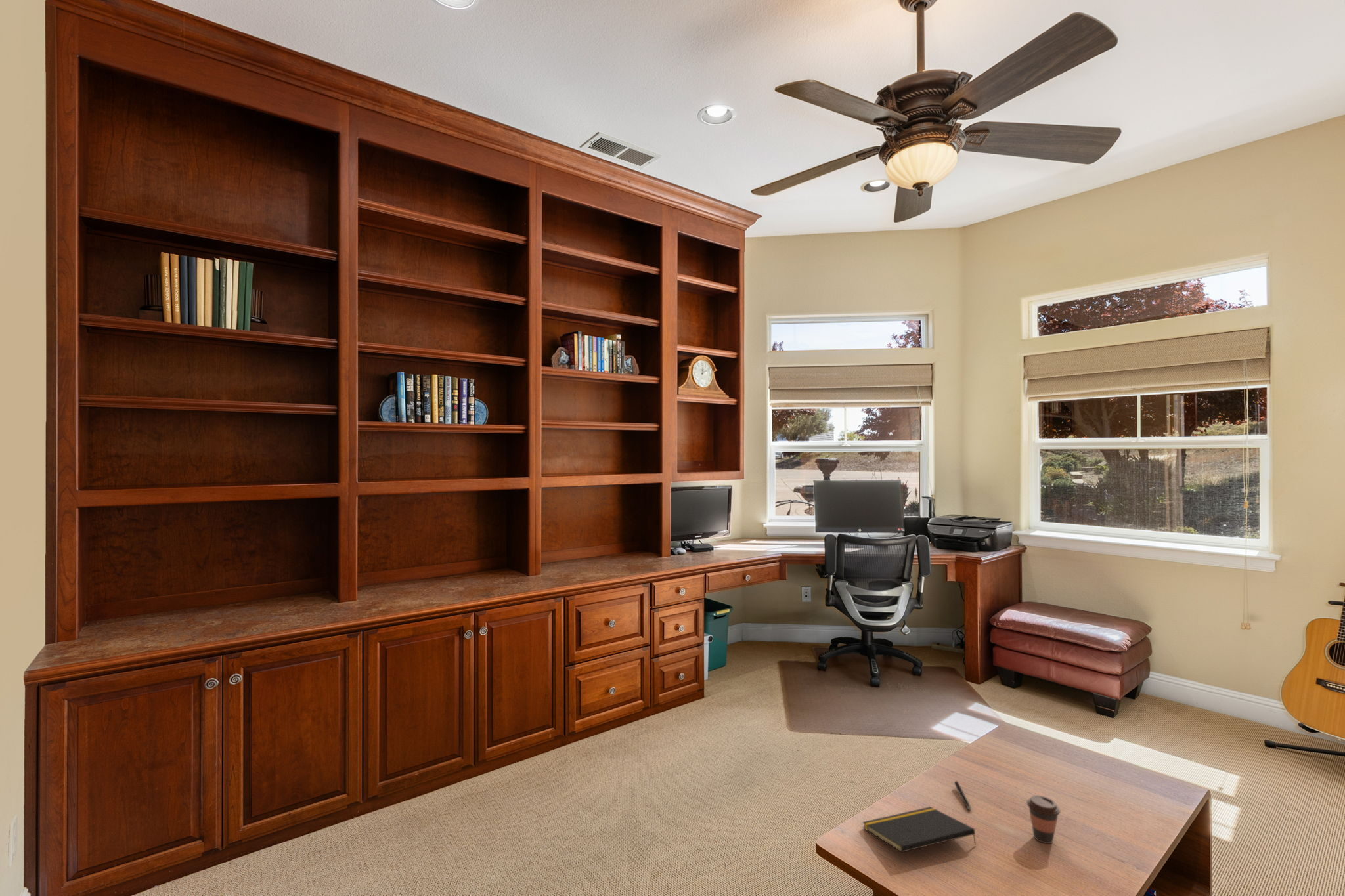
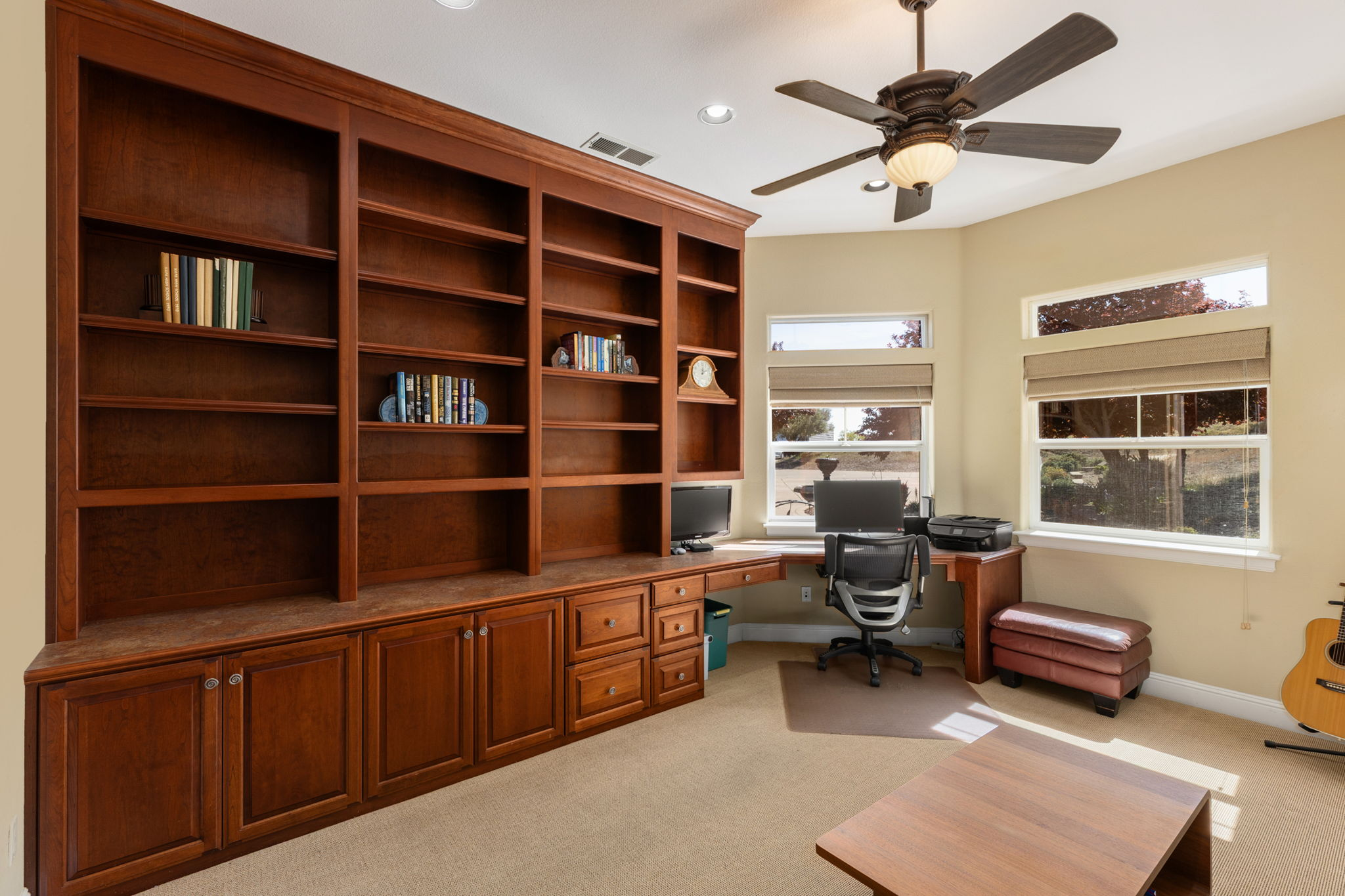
- notepad (917, 828)
- pen (963, 796)
- coffee cup (1043, 820)
